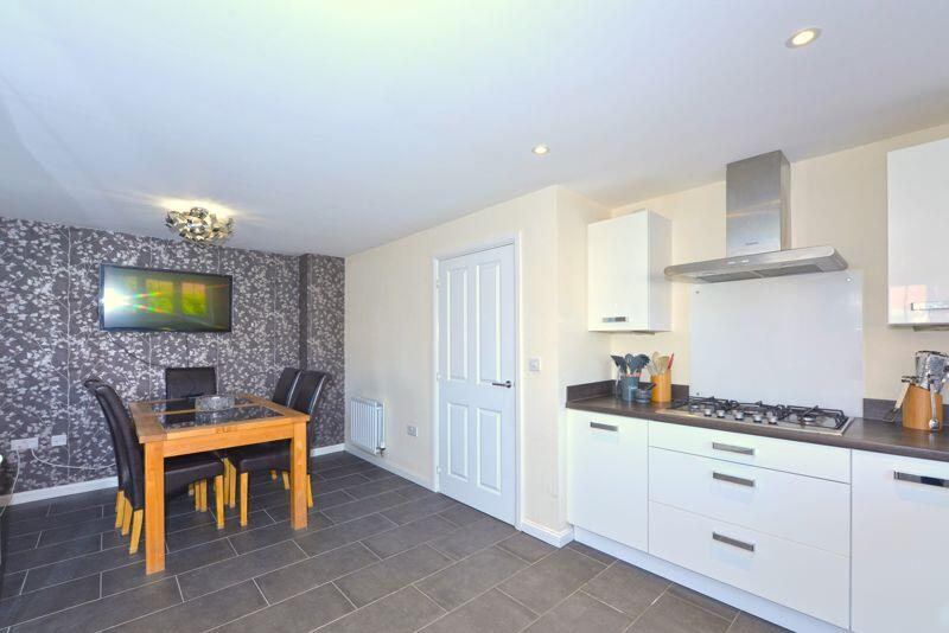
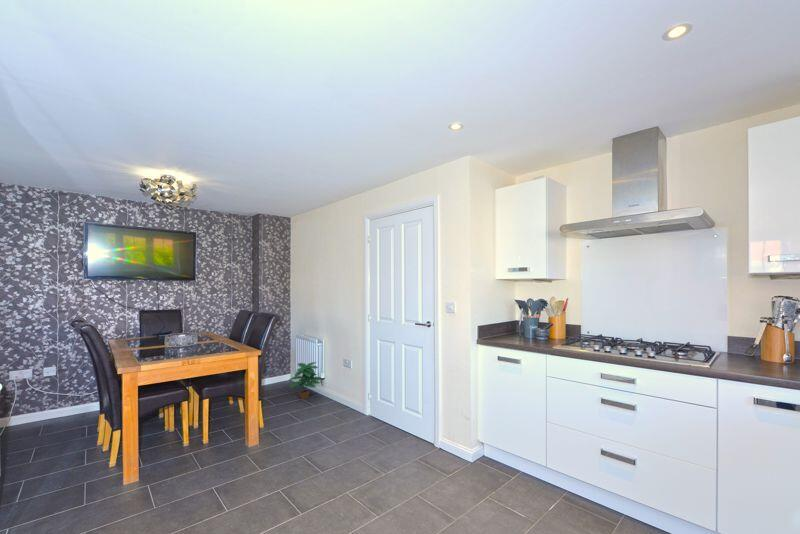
+ potted plant (306, 381)
